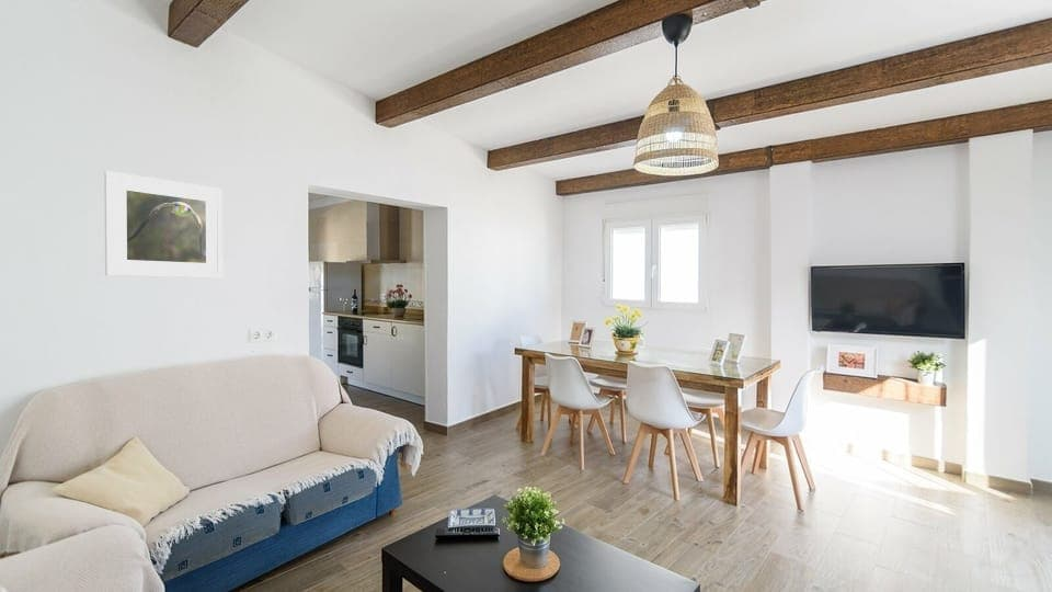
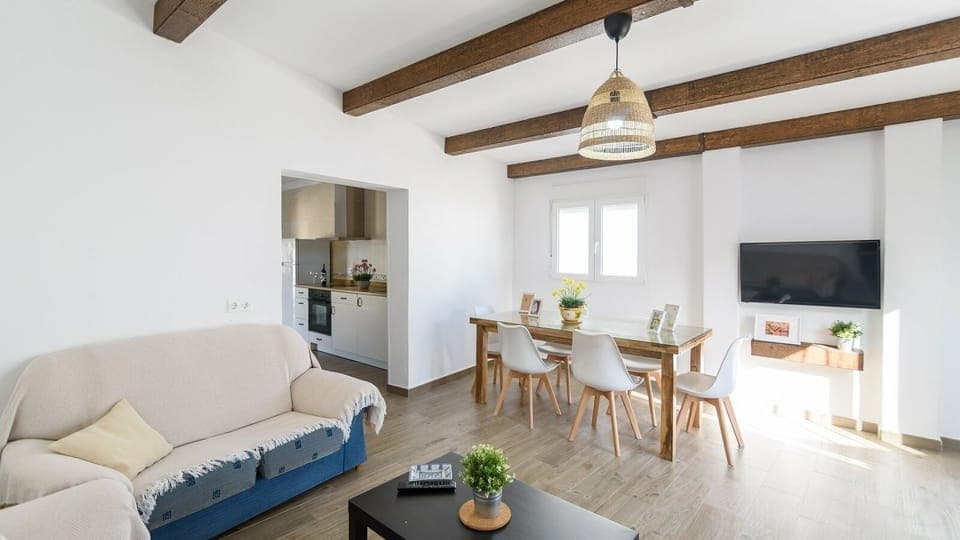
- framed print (168, 228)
